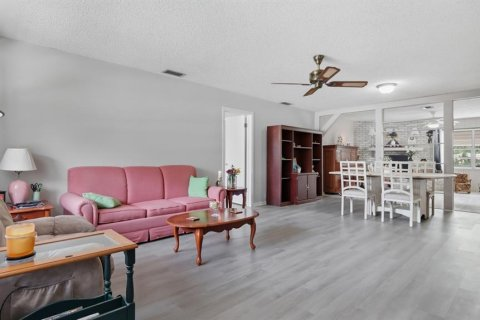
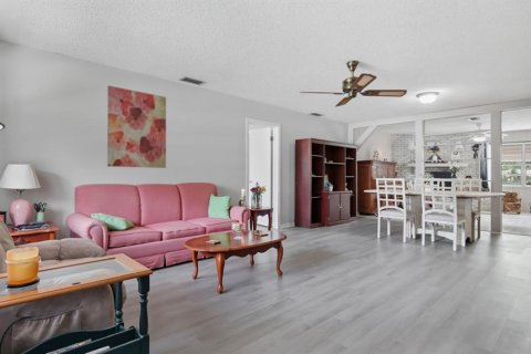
+ wall art (138, 129)
